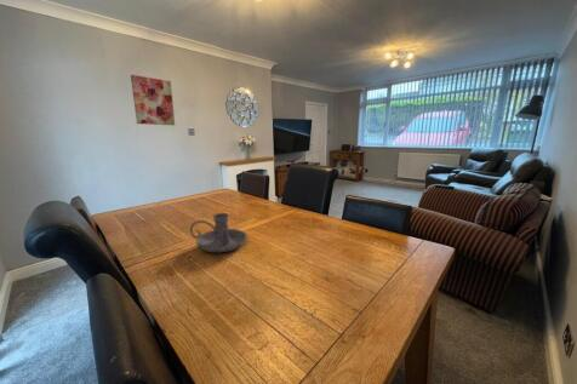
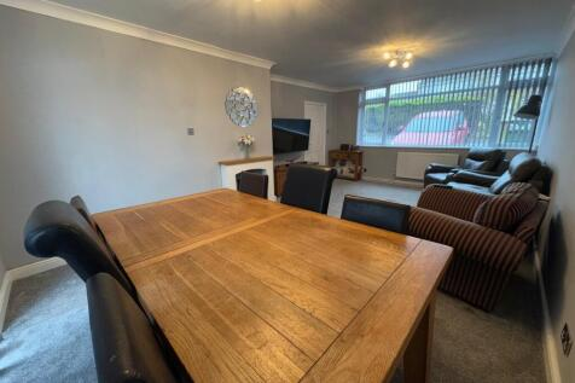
- wall art (154, 102)
- candle holder (216, 230)
